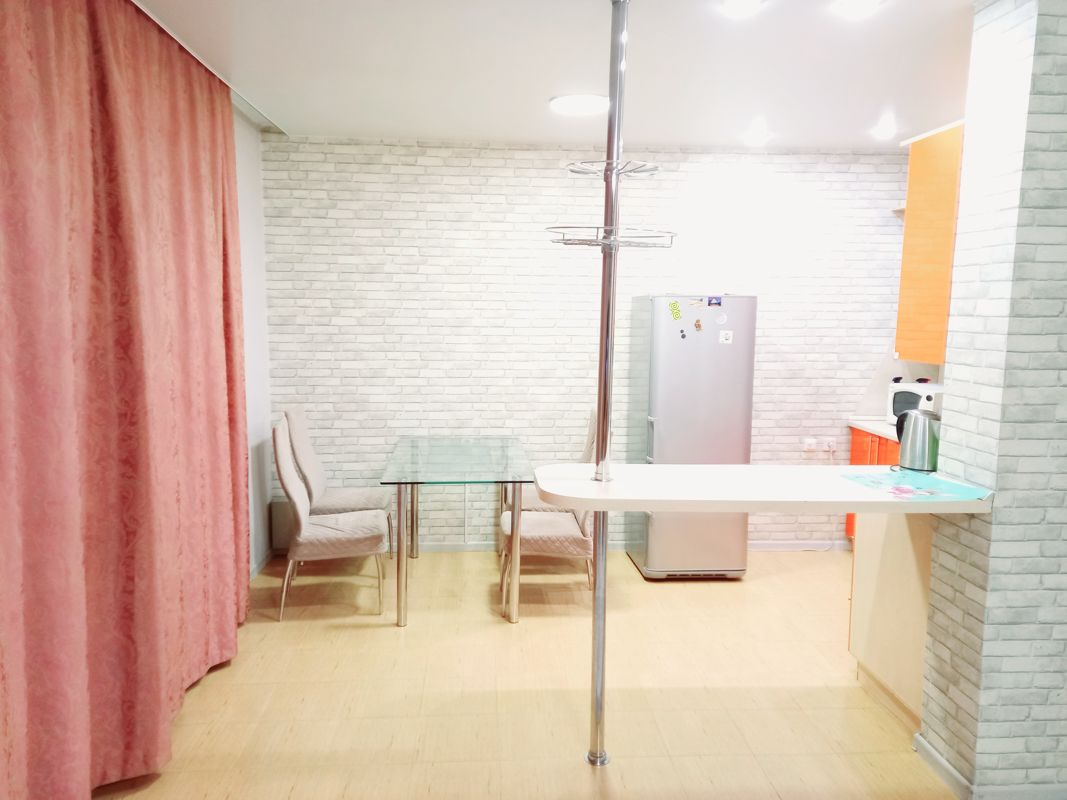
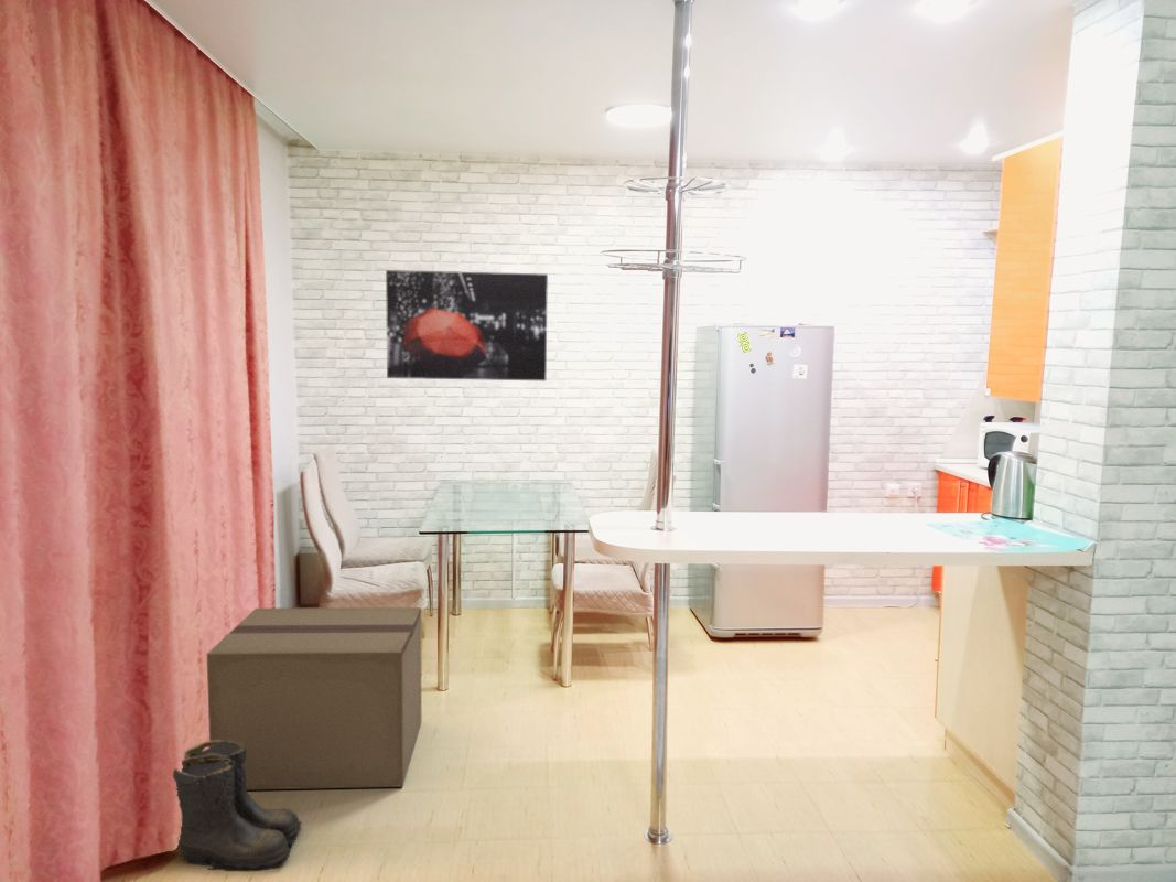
+ wall art (466, 326)
+ boots (238, 802)
+ cardboard box (324, 691)
